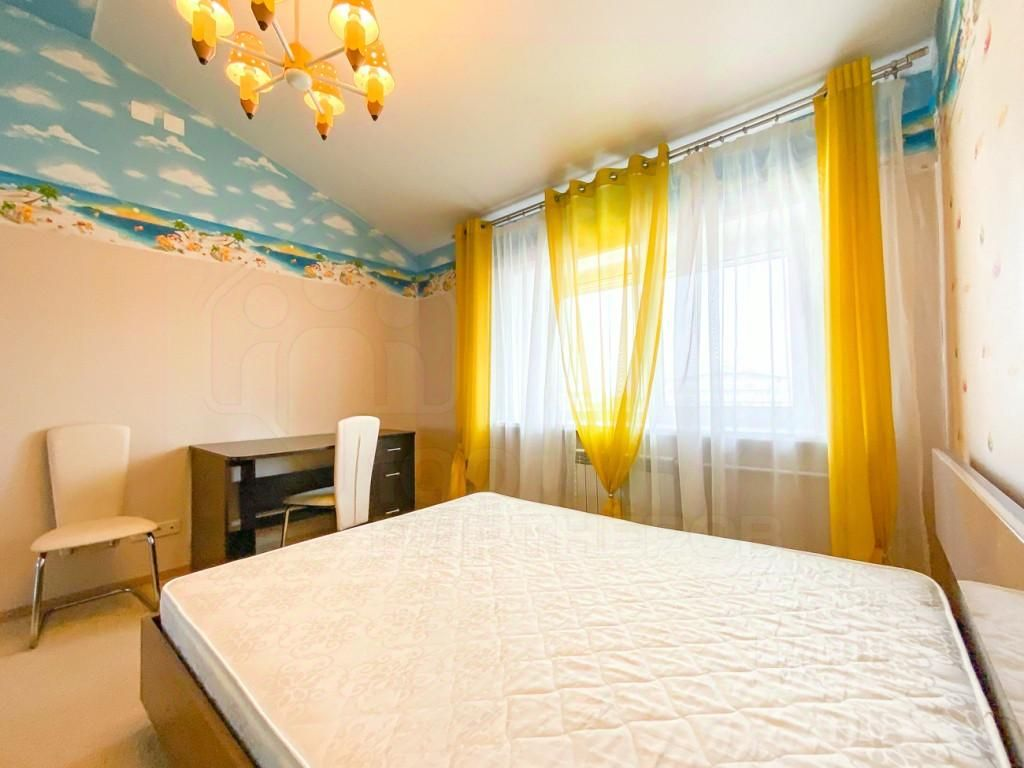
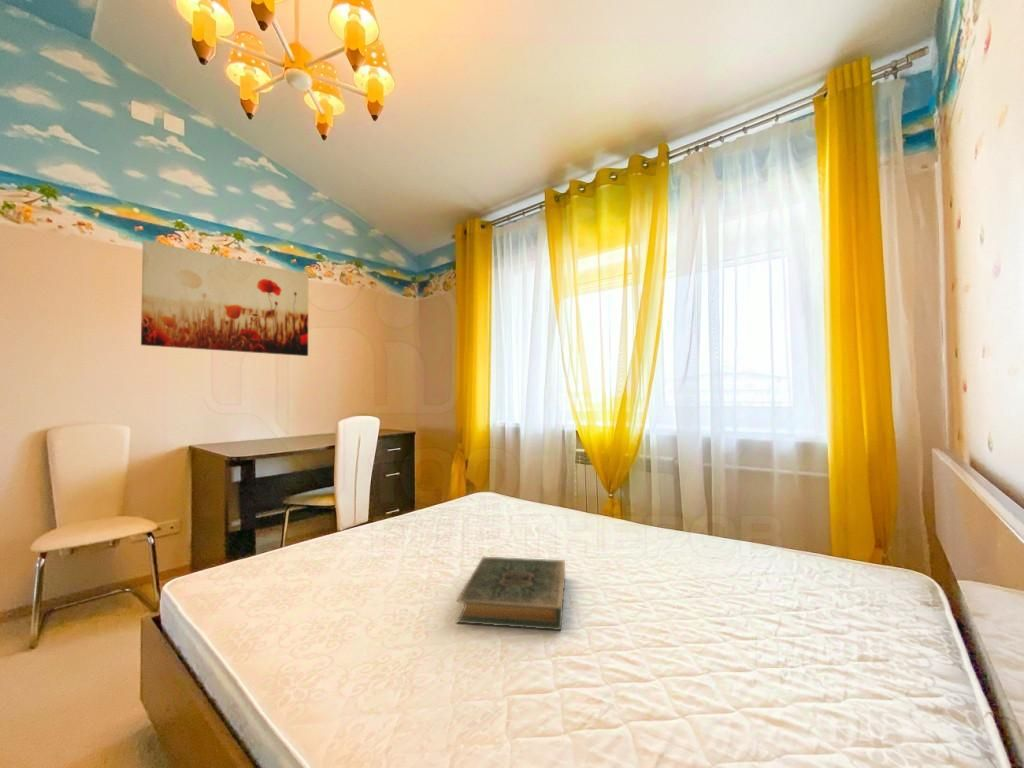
+ hardback book (516, 588)
+ wall art (235, 305)
